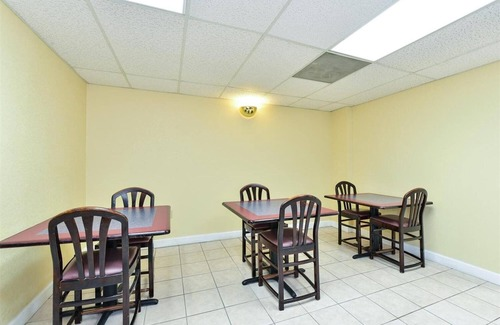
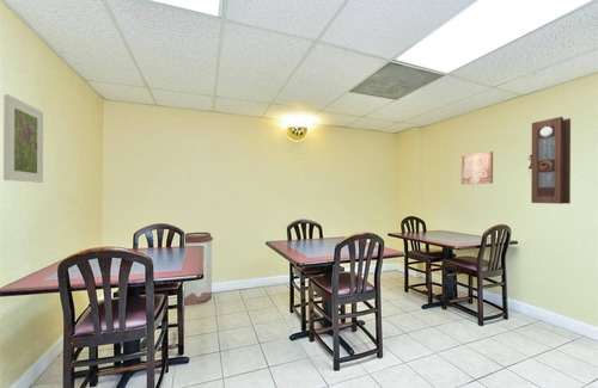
+ trash can (205, 266)
+ pendulum clock (544, 161)
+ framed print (25, 142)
+ wall art (476, 168)
